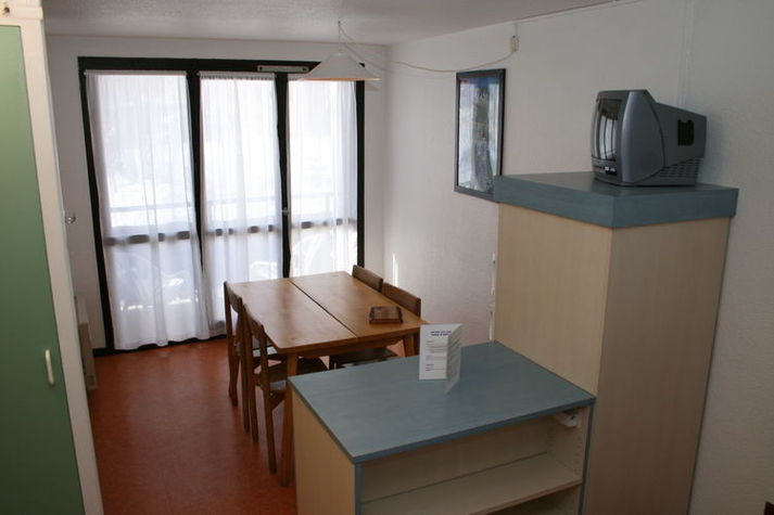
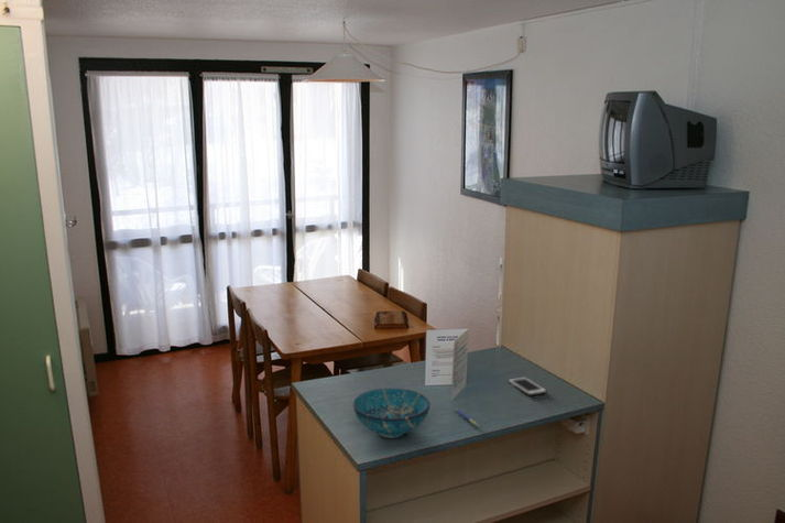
+ bowl (391, 416)
+ pen (467, 417)
+ cell phone (526, 385)
